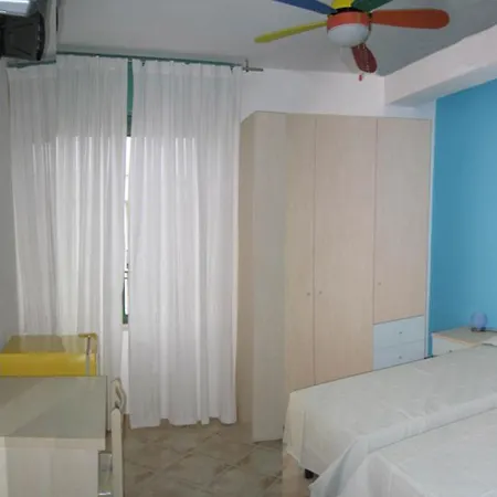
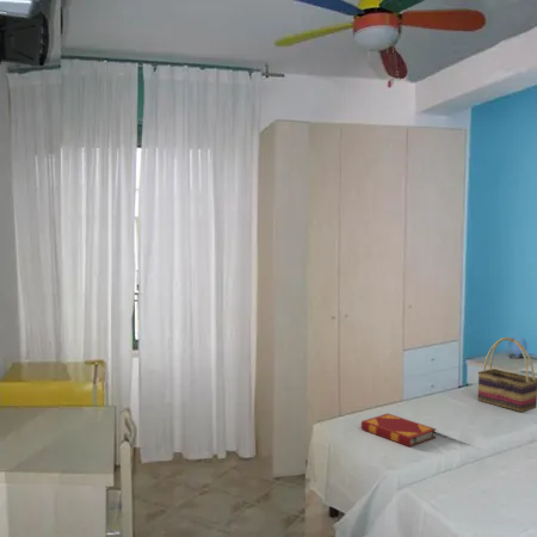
+ woven basket (506, 371)
+ hardback book (397, 428)
